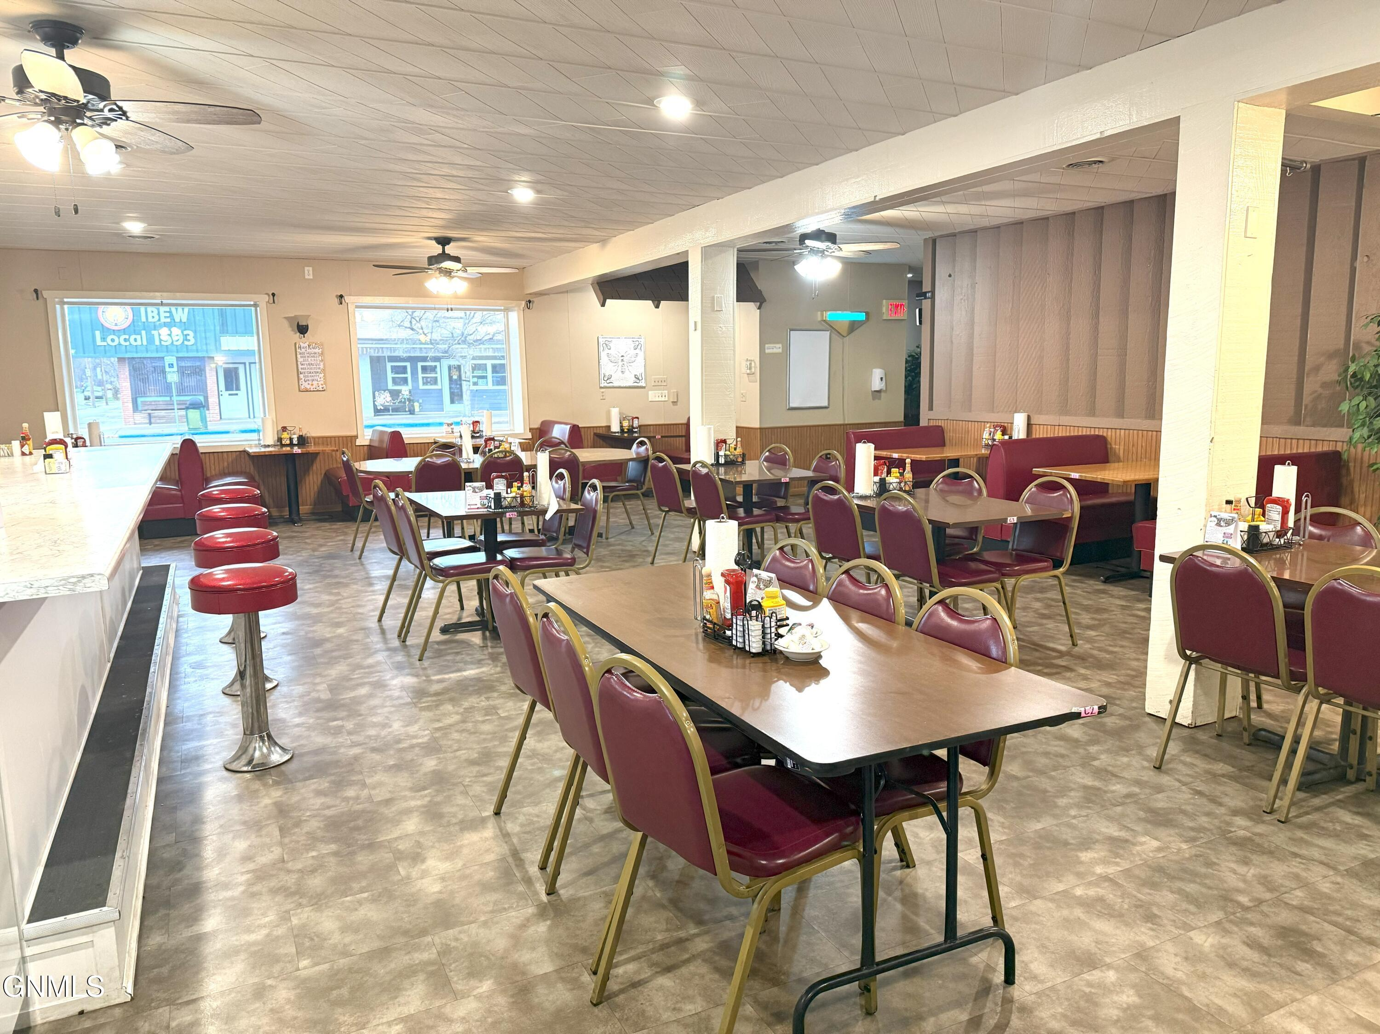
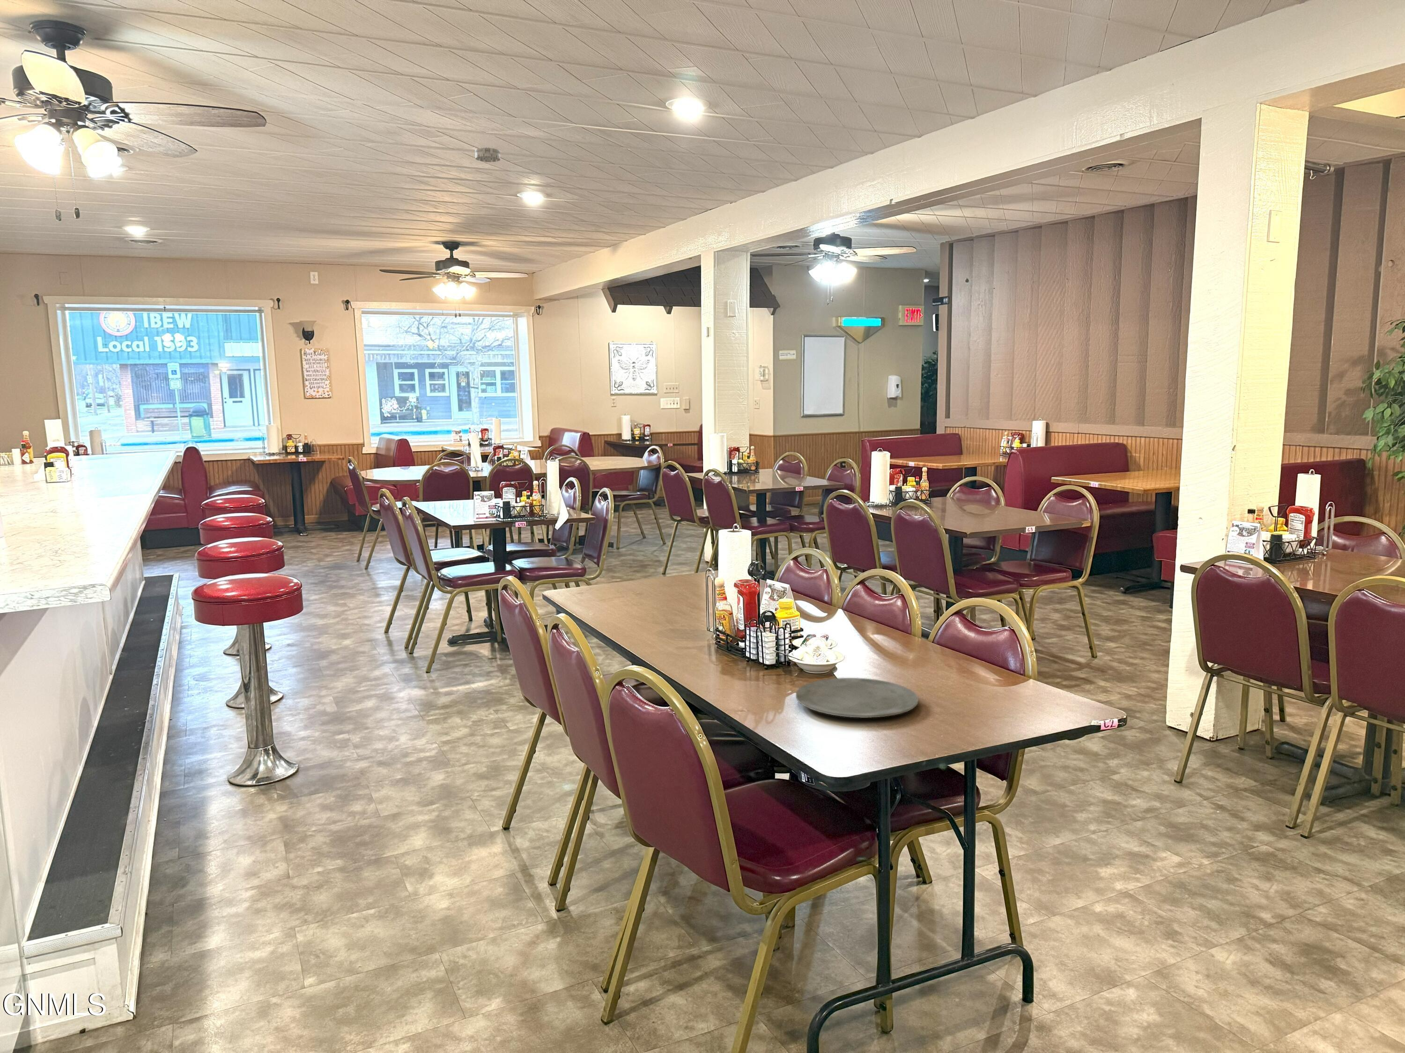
+ smoke detector (488, 155)
+ plate (856, 699)
